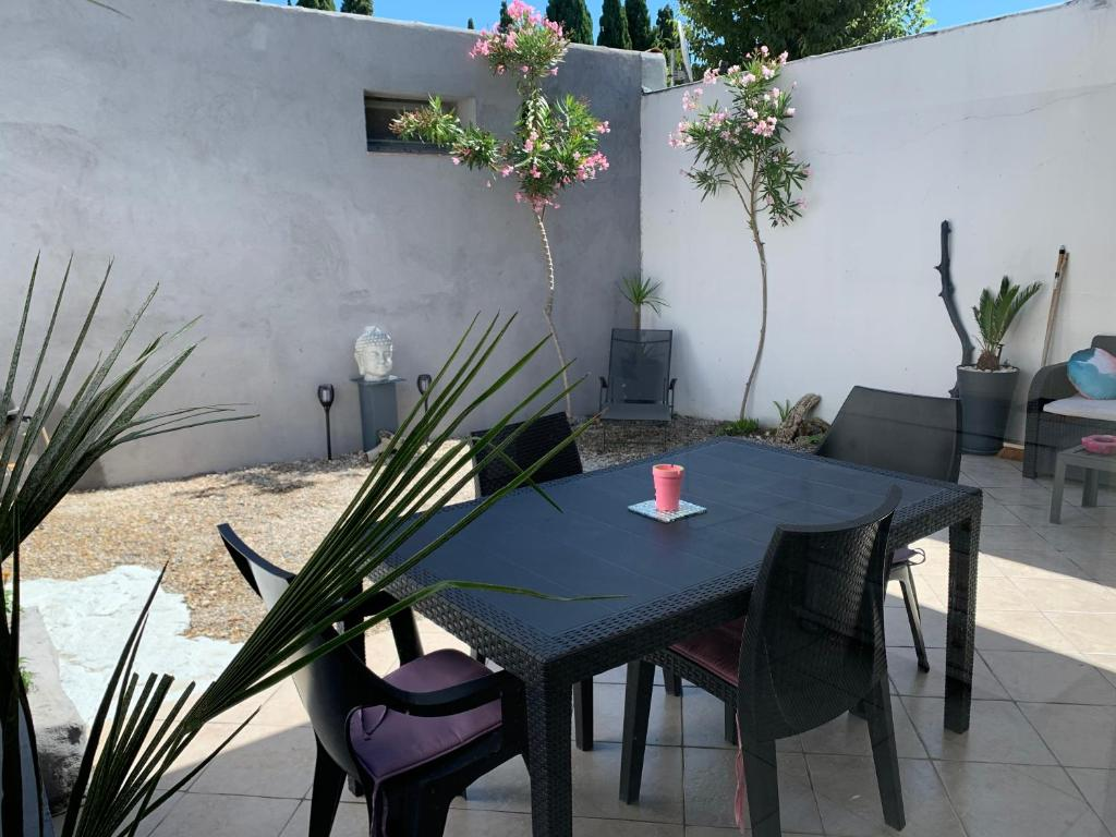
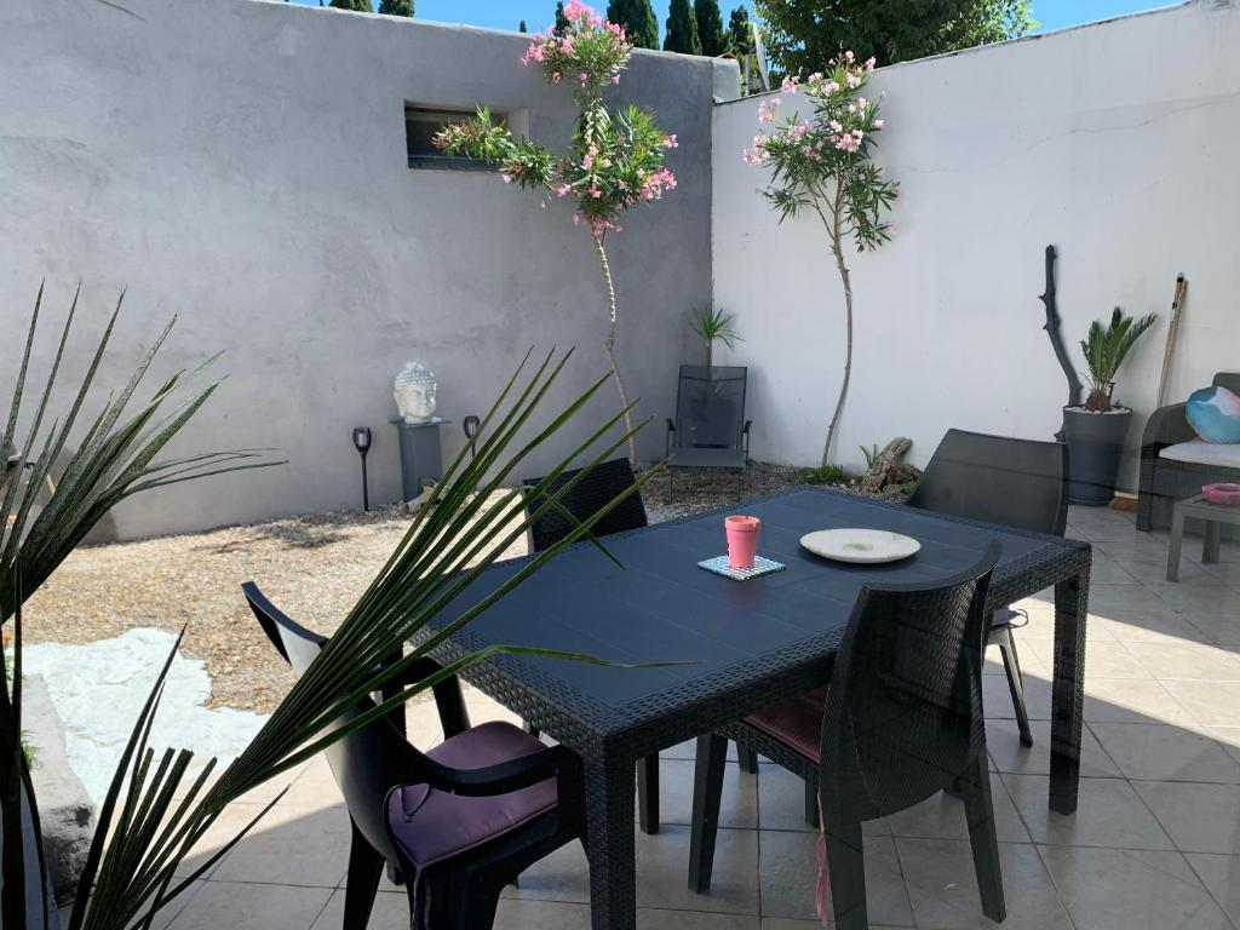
+ plate (859, 546)
